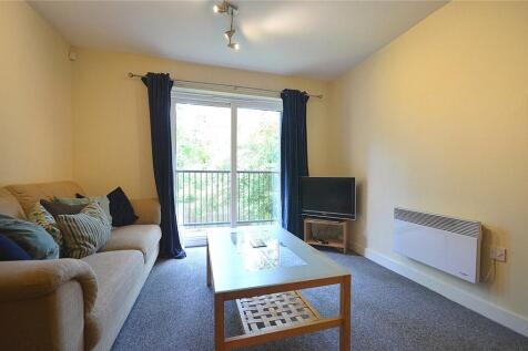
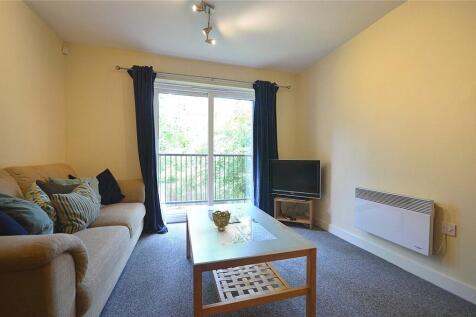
+ decorative bowl (221, 221)
